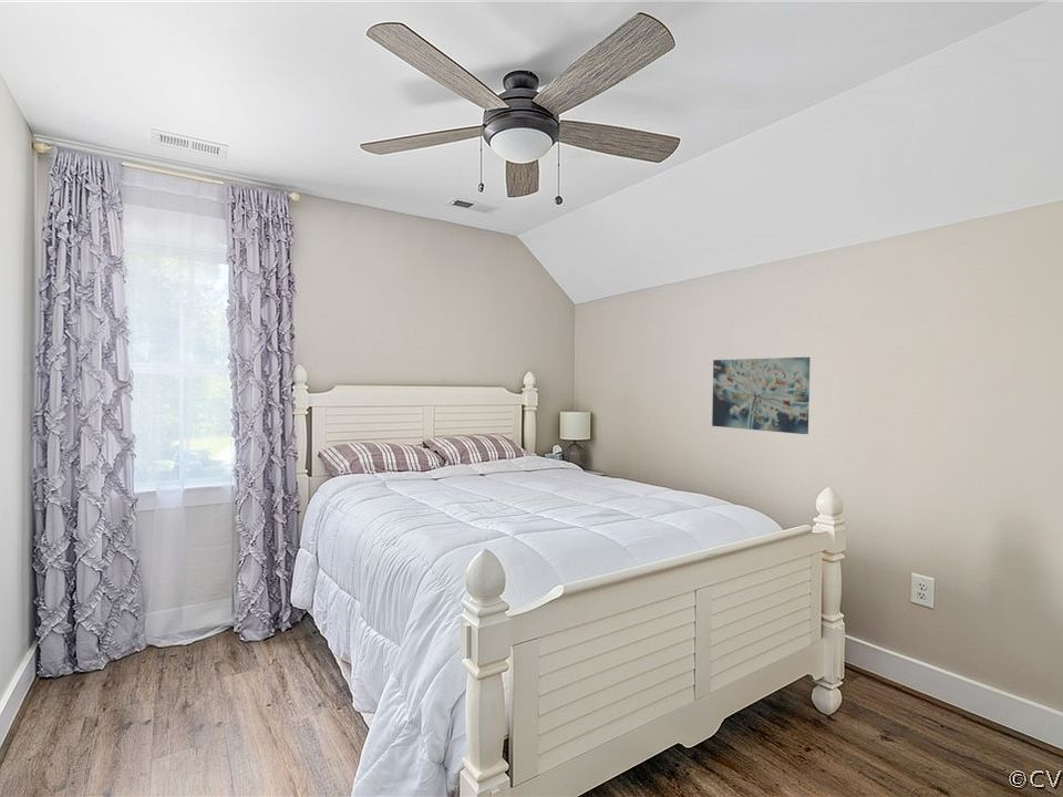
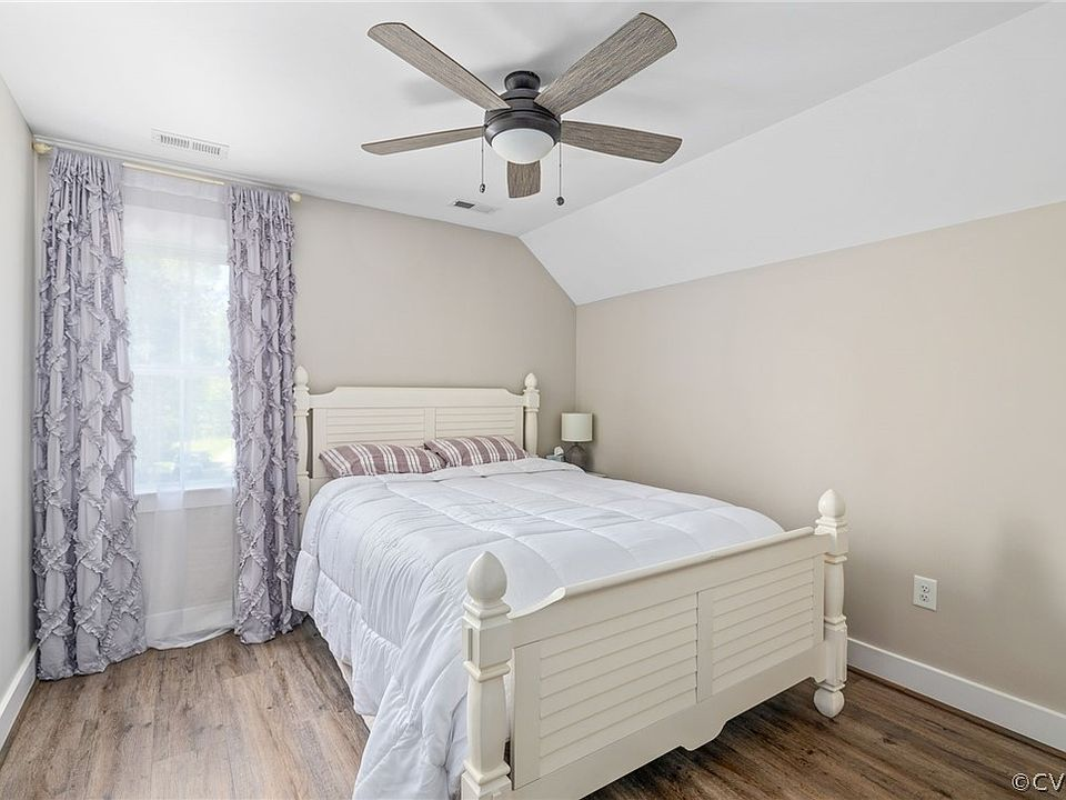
- wall art (756, 394)
